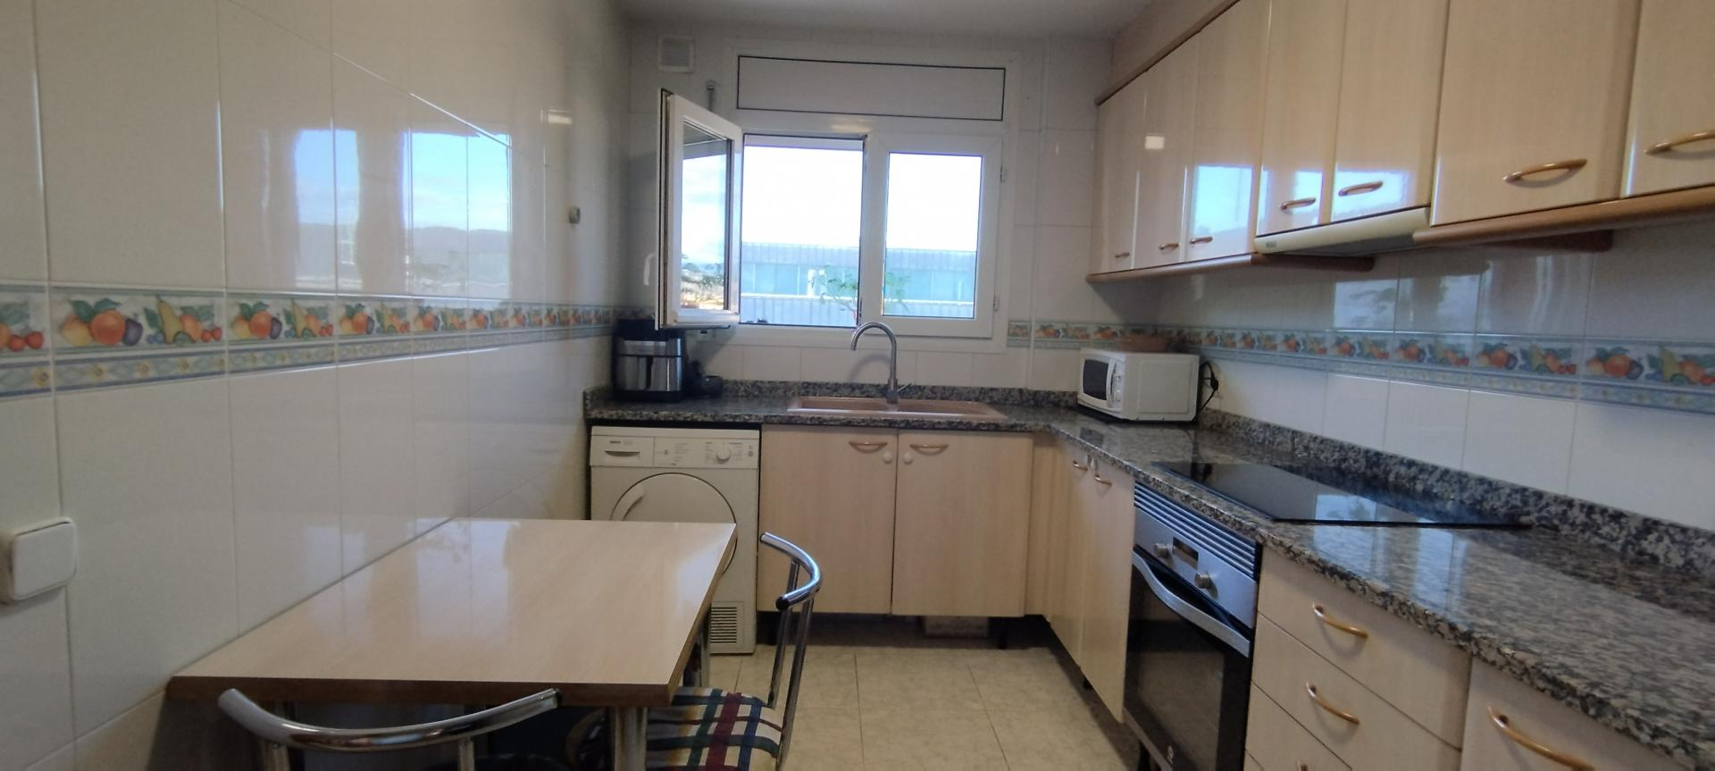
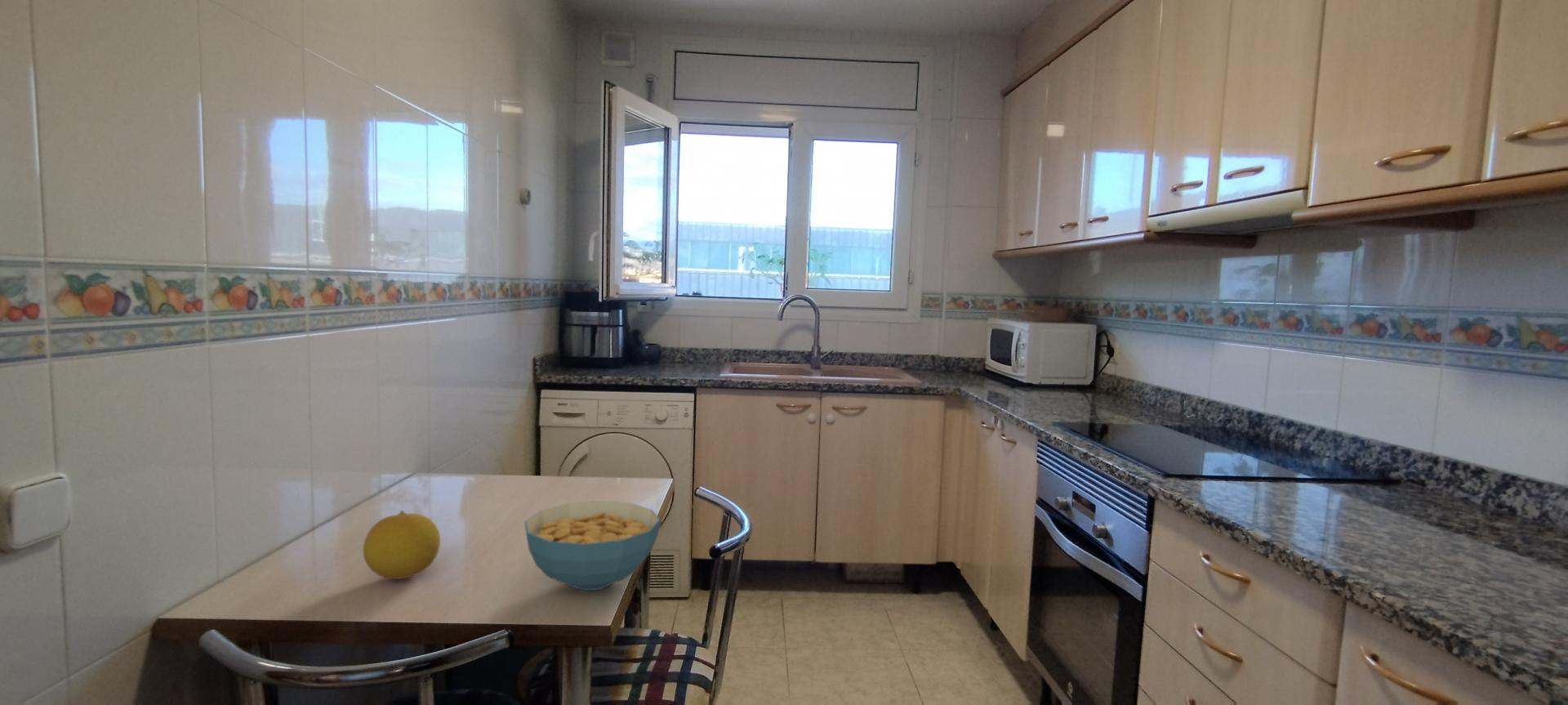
+ cereal bowl (593, 551)
+ fruit (403, 545)
